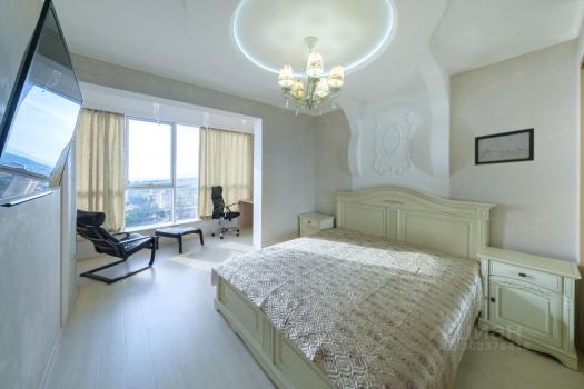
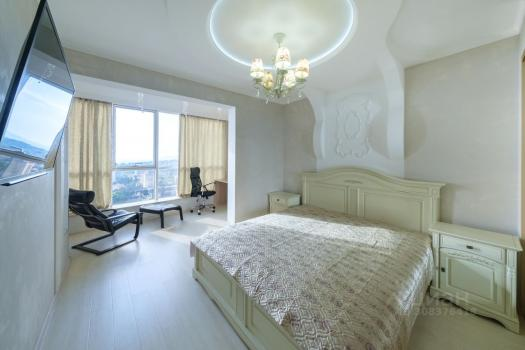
- wall art (502, 148)
